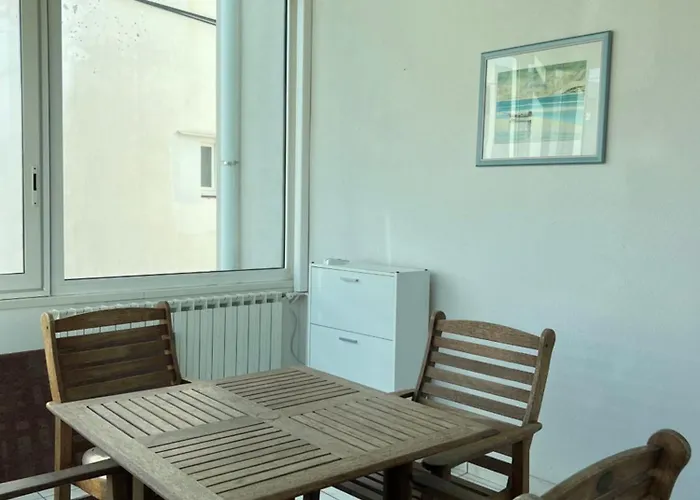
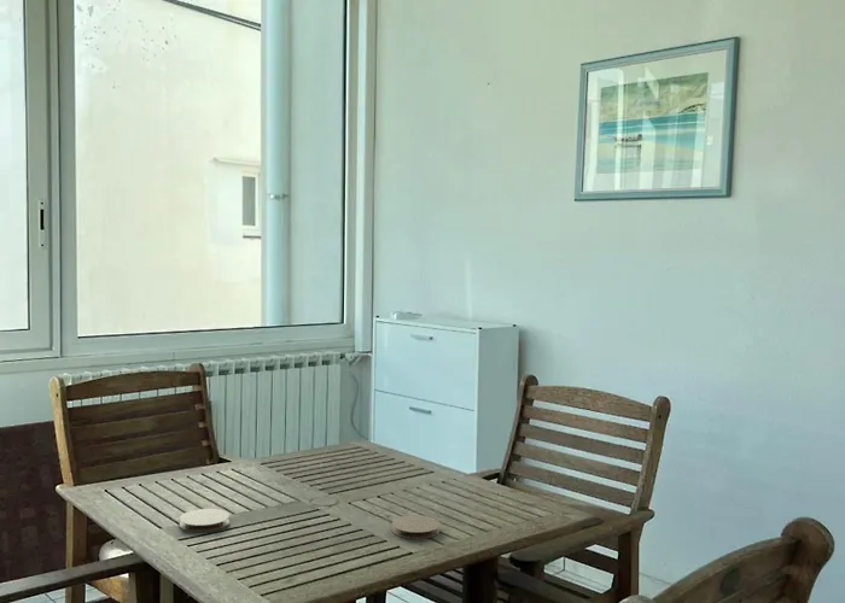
+ coaster (415, 526)
+ coaster (204, 520)
